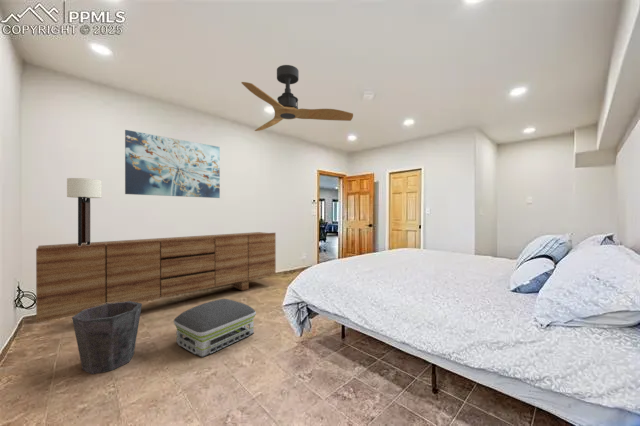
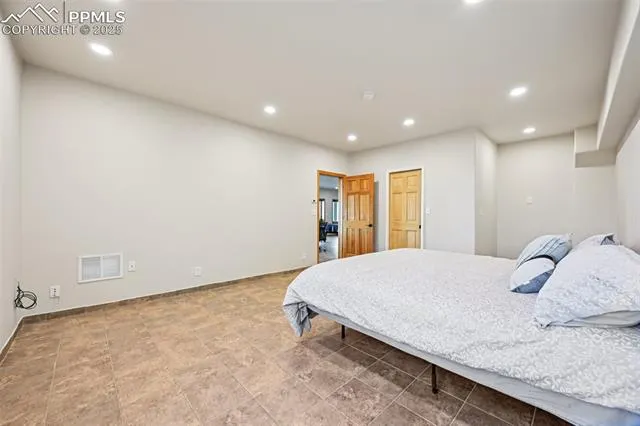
- sideboard (183, 268)
- air purifier (216, 320)
- ceiling fan (296, 97)
- wall art (177, 167)
- waste bin (109, 335)
- wall sconce (84, 210)
